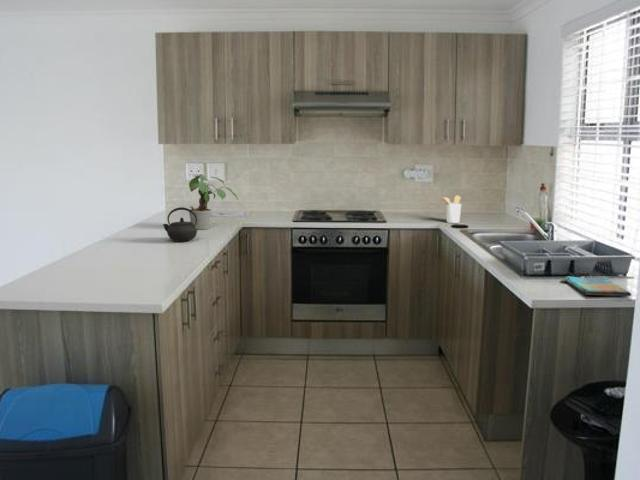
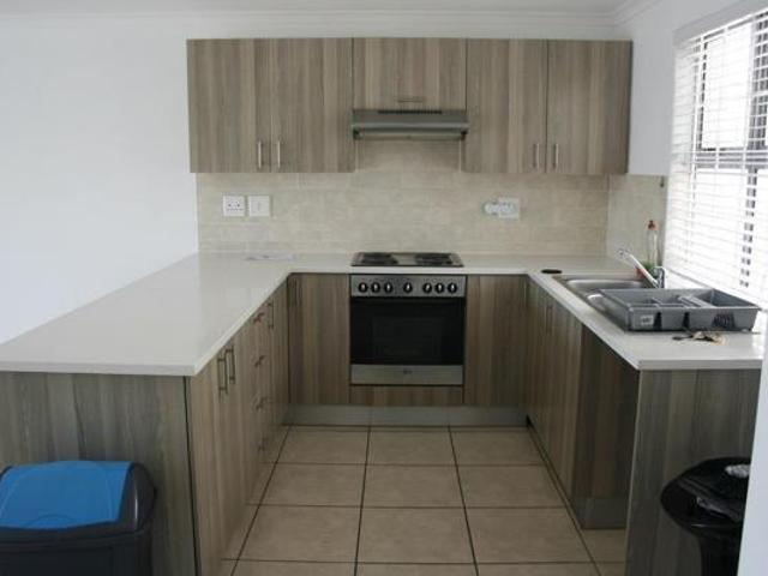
- utensil holder (449, 208)
- dish towel (596, 285)
- kettle (179, 223)
- potted plant (206, 201)
